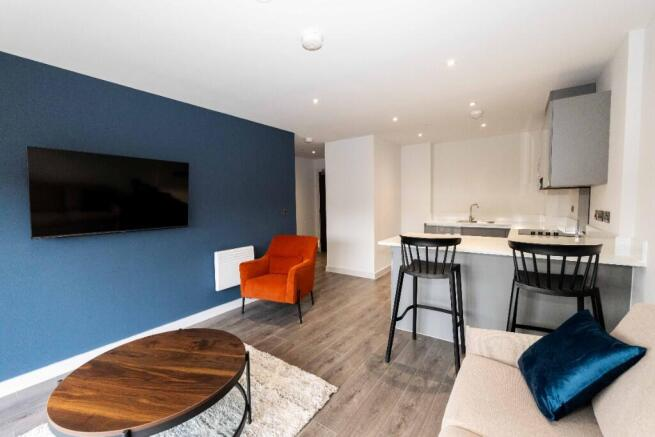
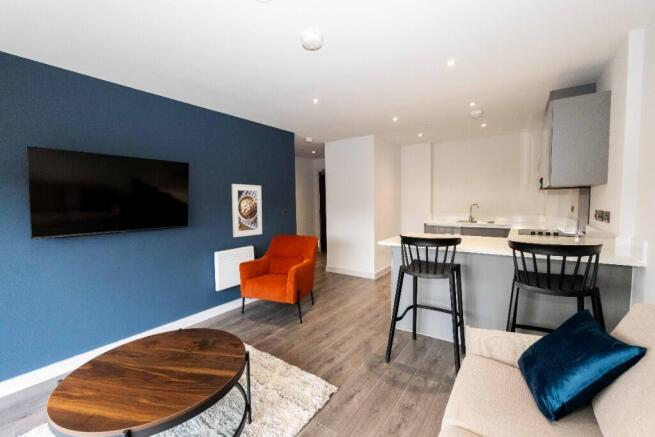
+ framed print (247, 210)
